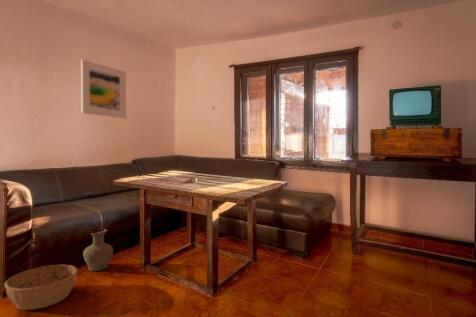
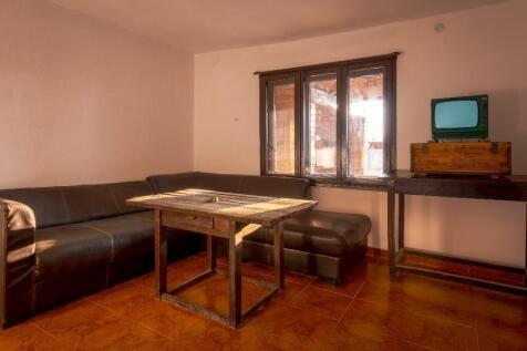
- vase (98, 249)
- basket (43, 286)
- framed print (105, 91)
